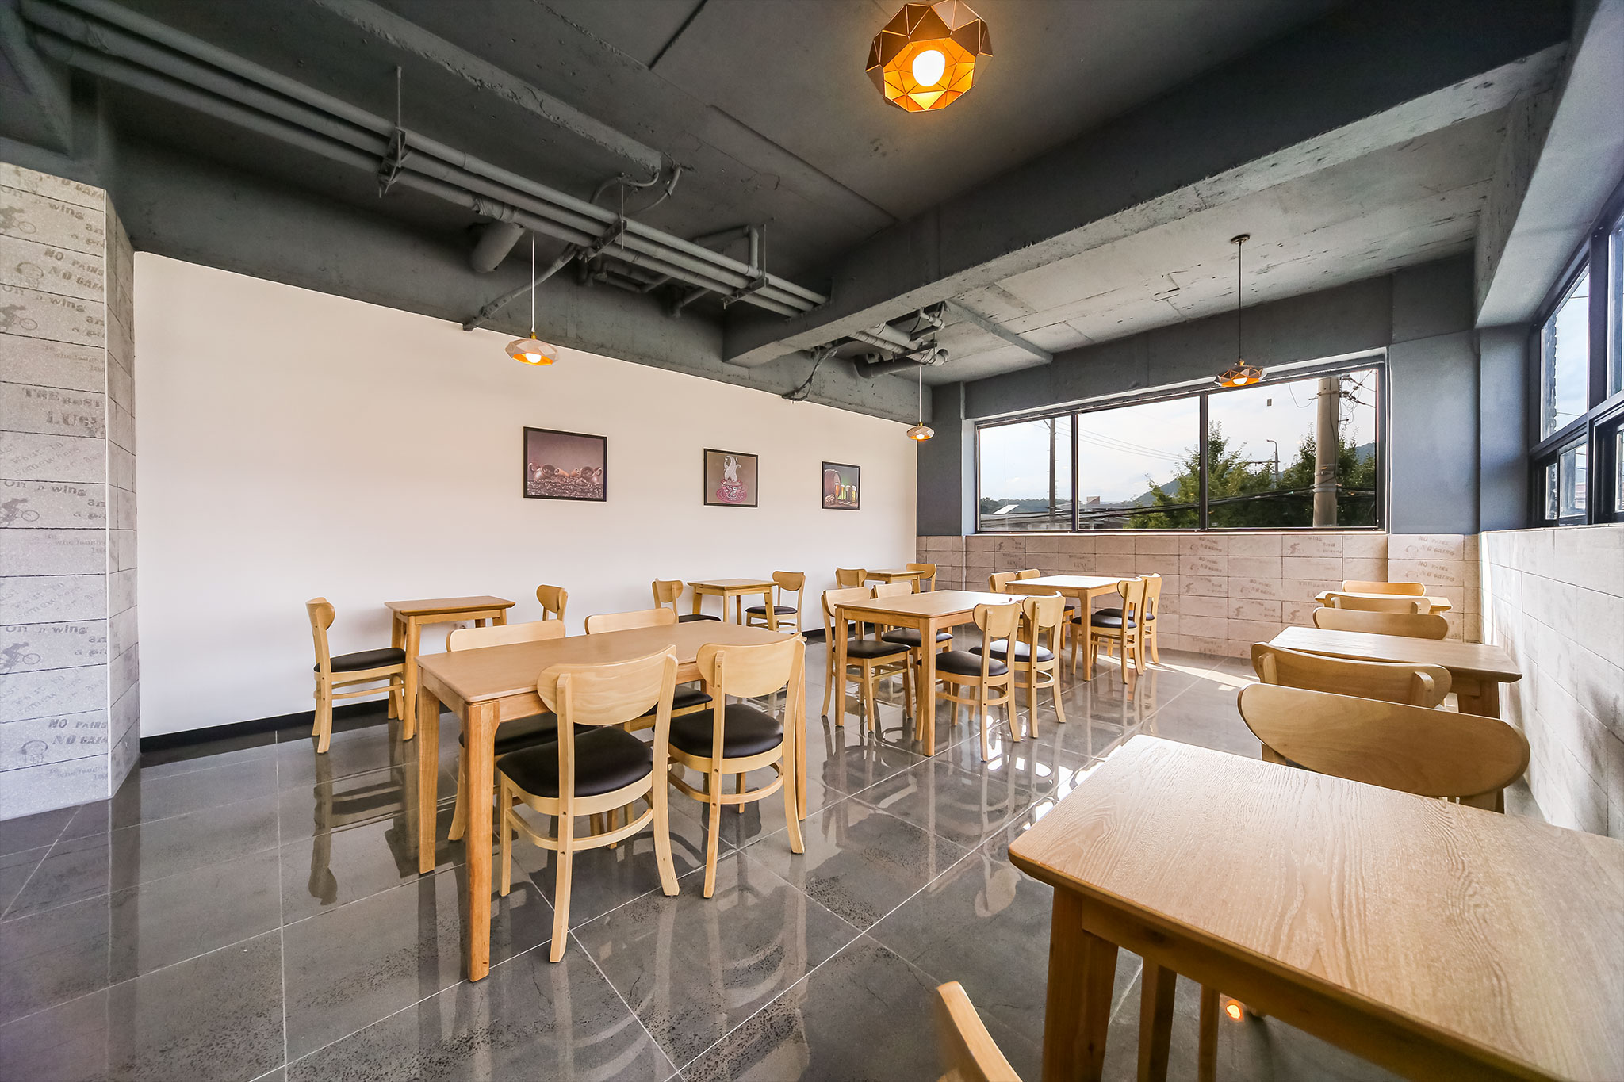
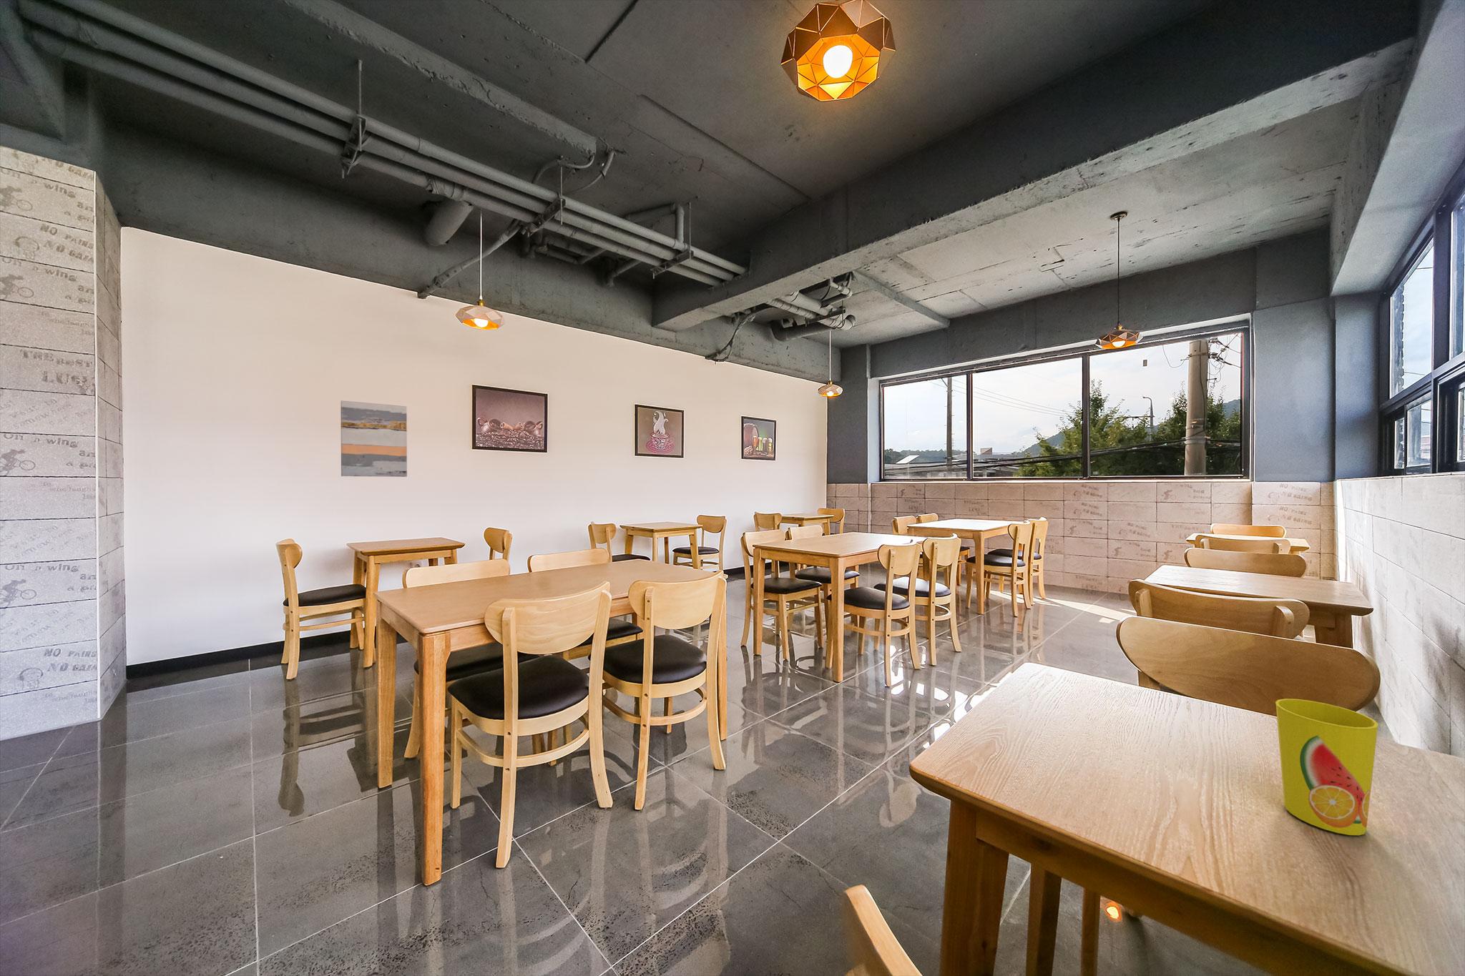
+ cup (1323, 765)
+ wall art (375, 440)
